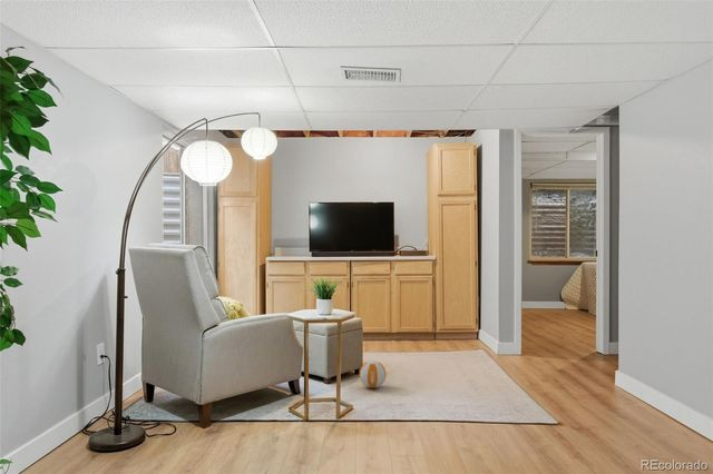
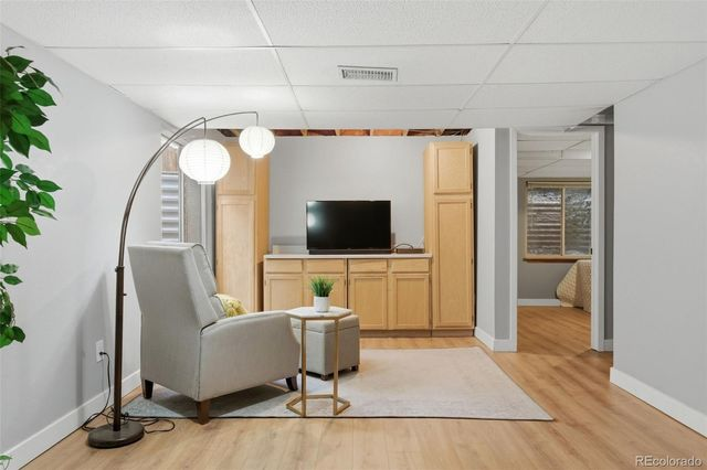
- volleyball (372, 374)
